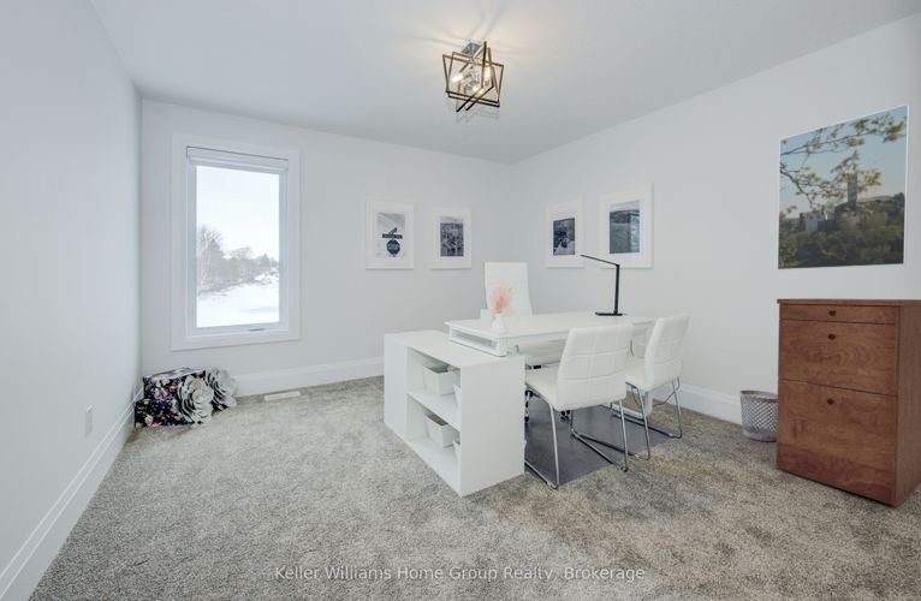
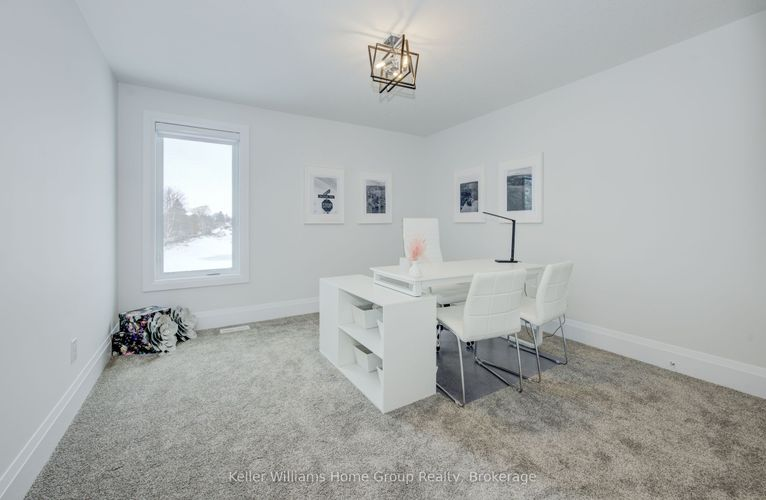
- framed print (836, 195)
- filing cabinet (850, 386)
- wastebasket (759, 415)
